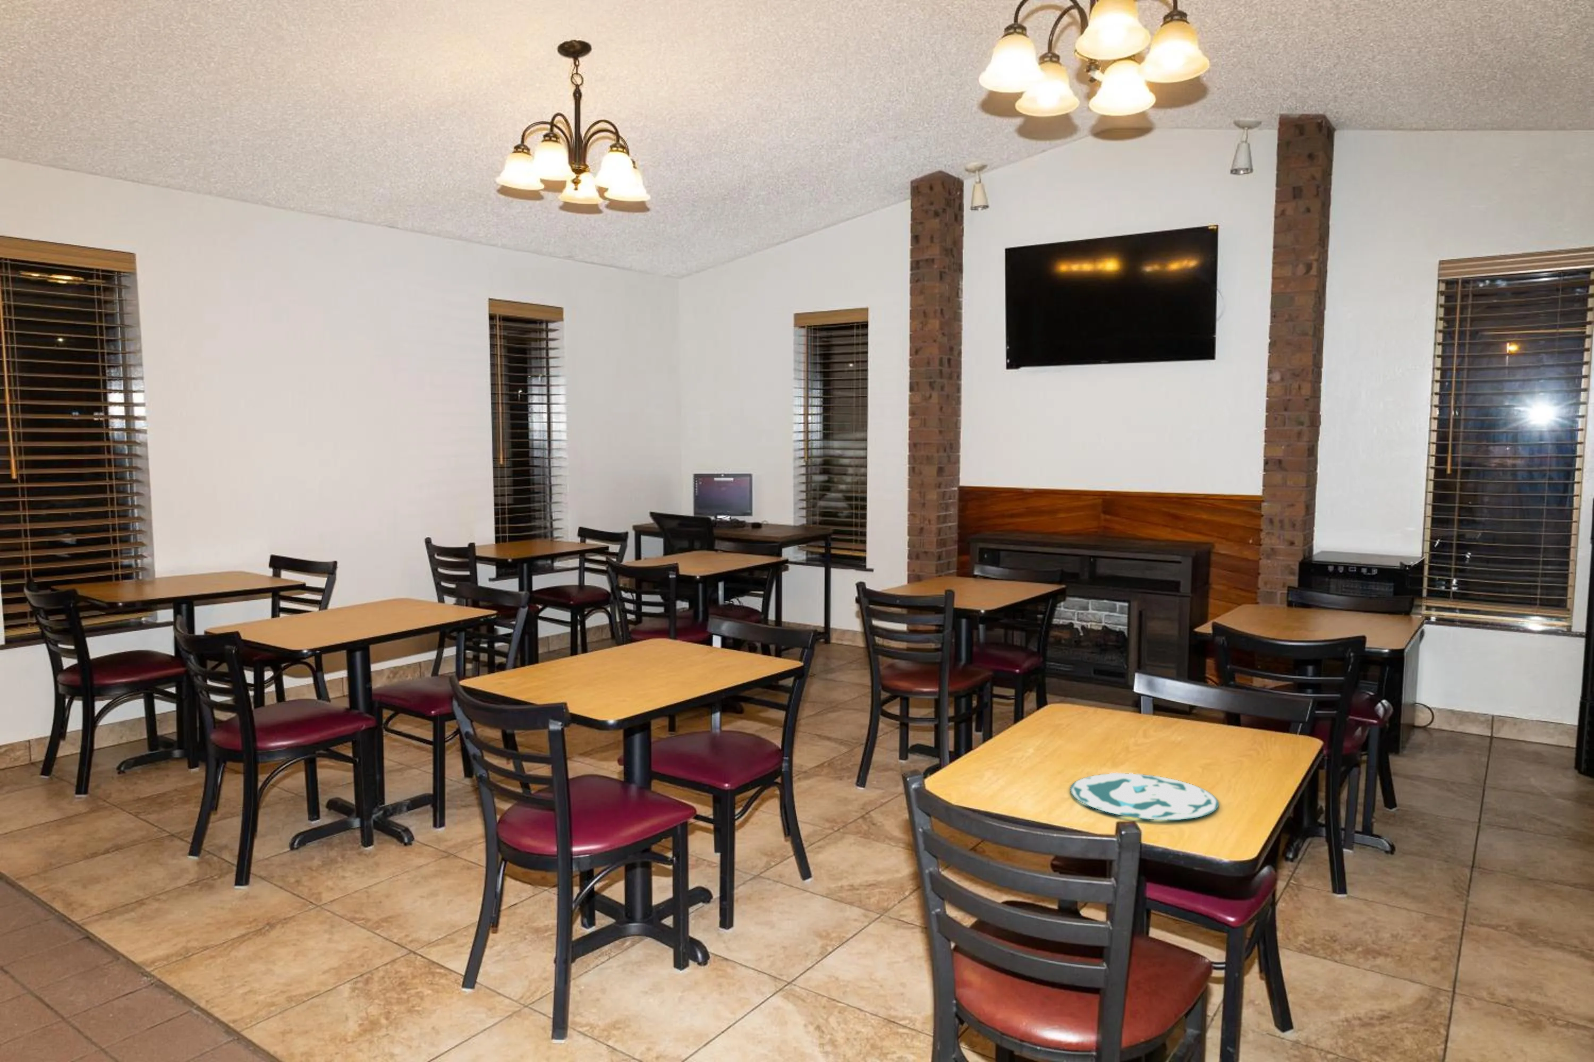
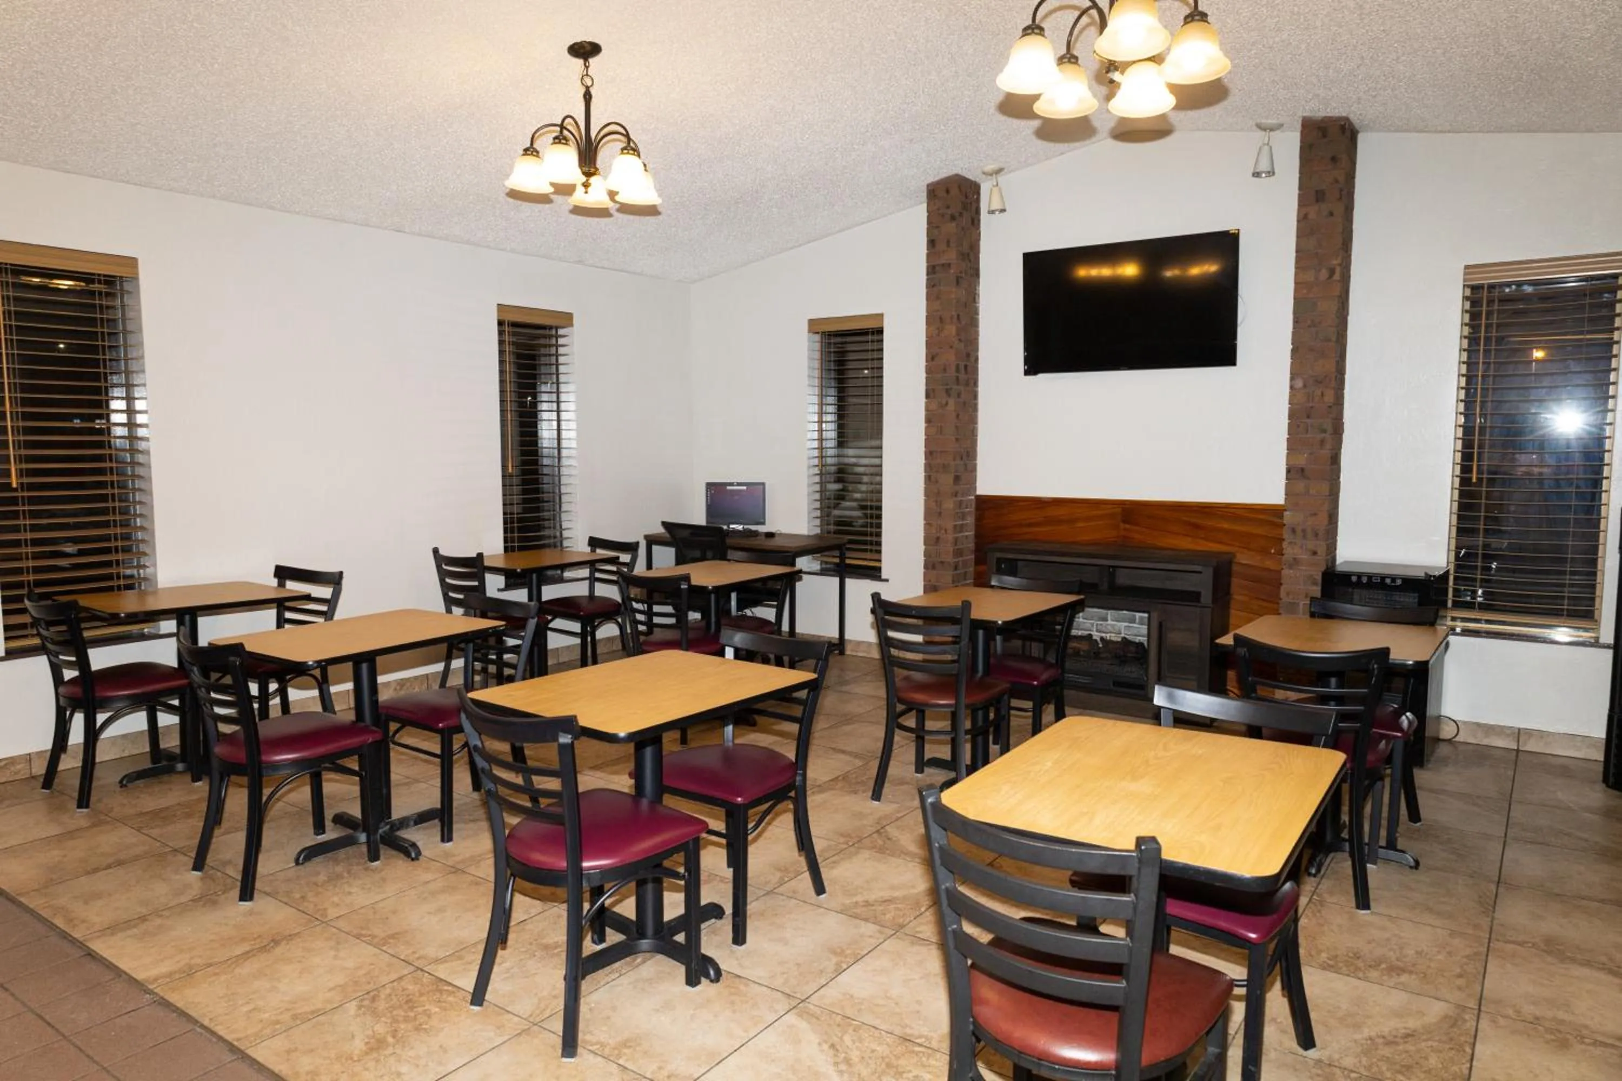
- plate (1142, 789)
